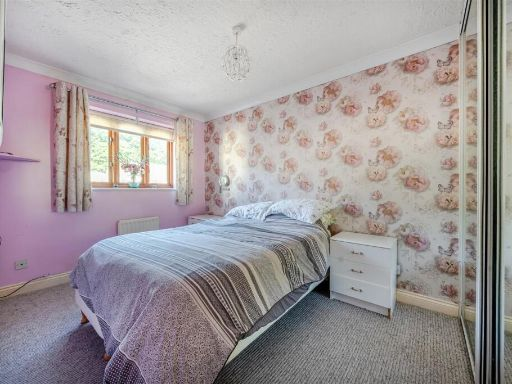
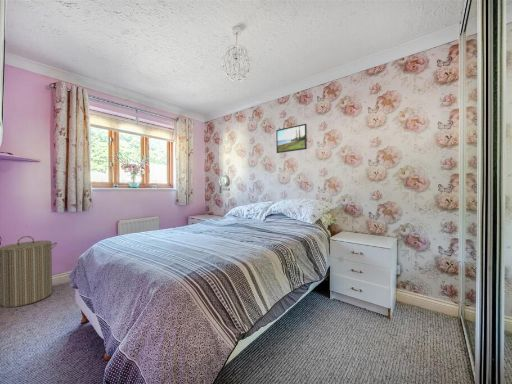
+ laundry hamper (27, 267)
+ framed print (290, 139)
